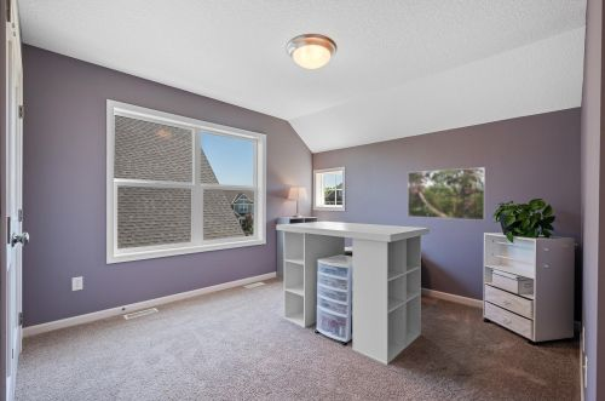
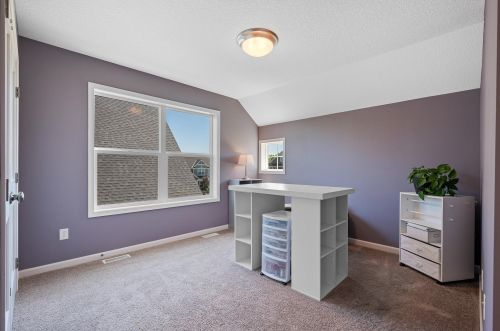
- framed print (443, 194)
